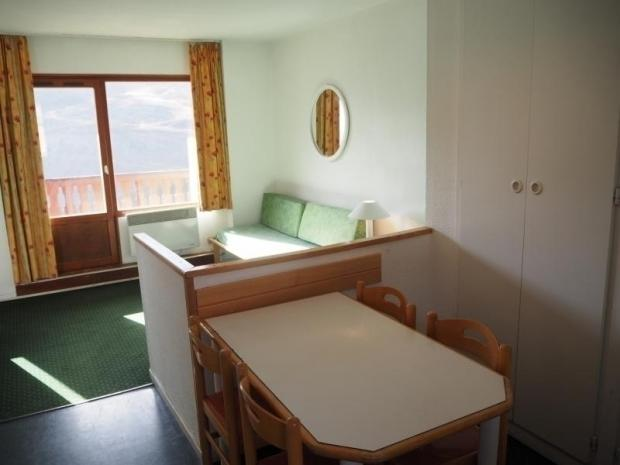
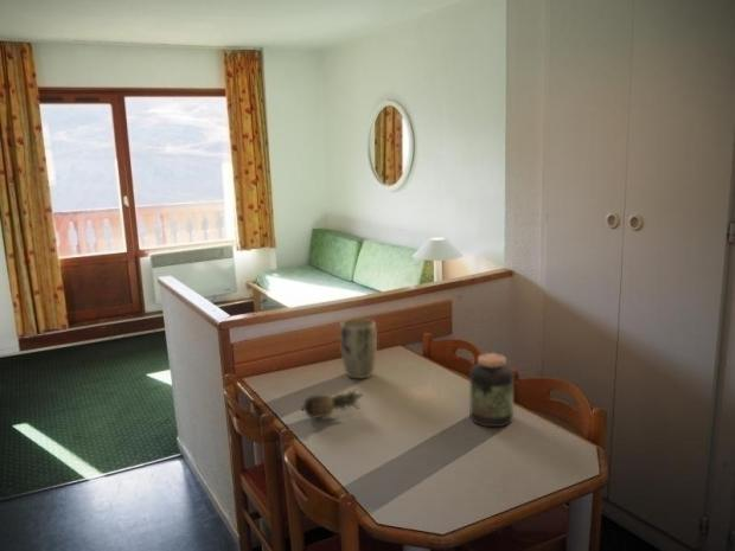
+ fruit (332, 403)
+ jar (491, 387)
+ plant pot (358, 348)
